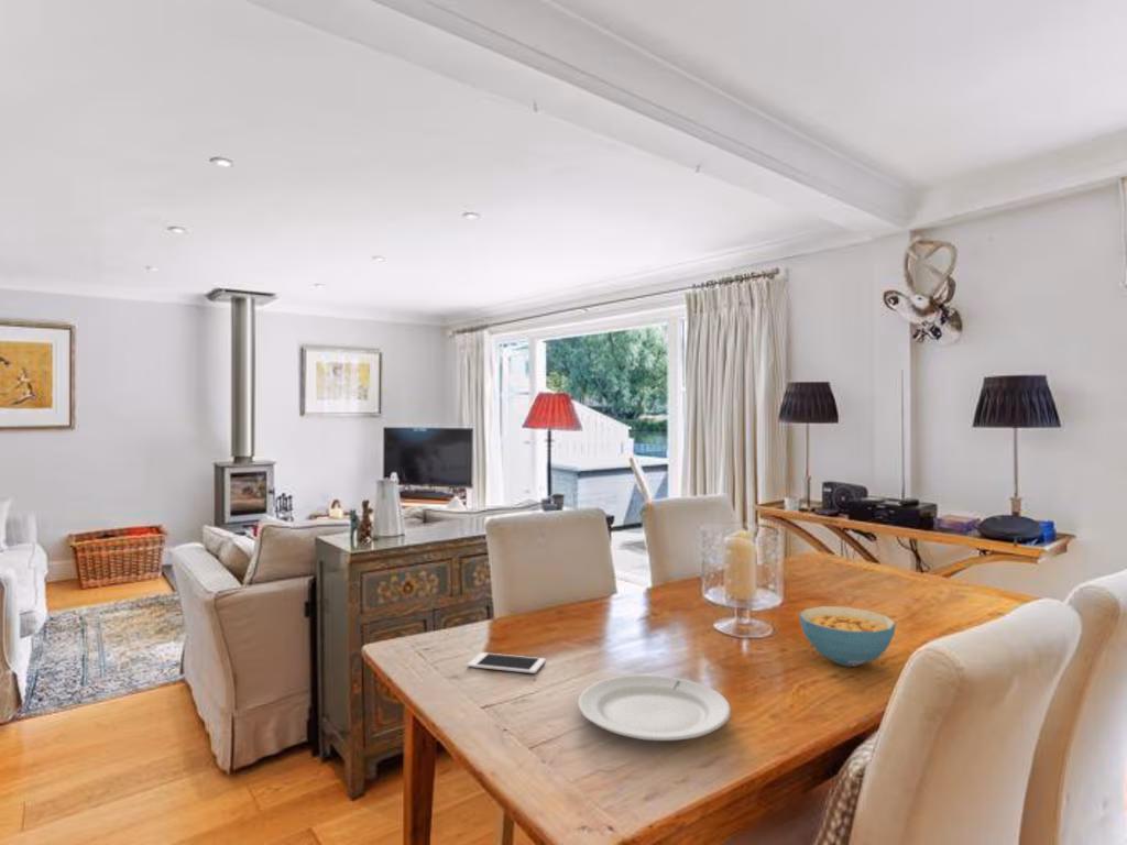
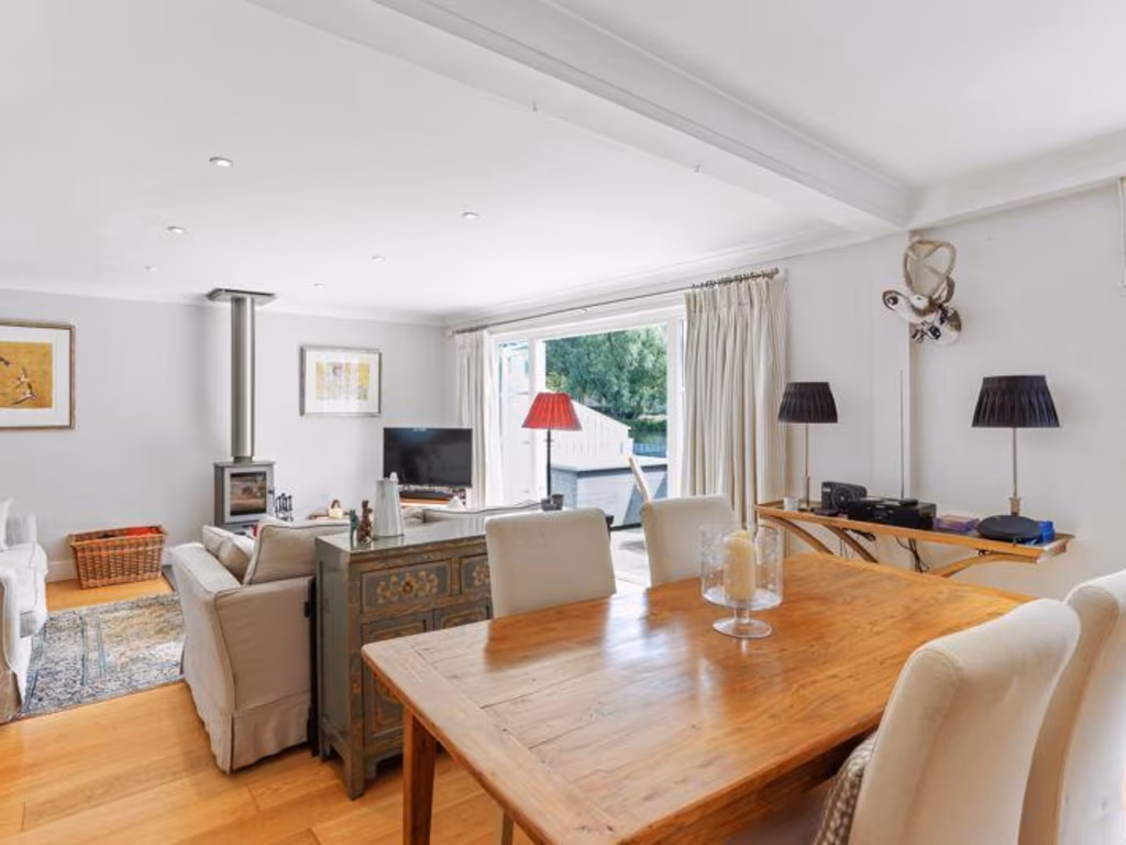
- cell phone (506, 662)
- cereal bowl (846, 639)
- chinaware (653, 709)
